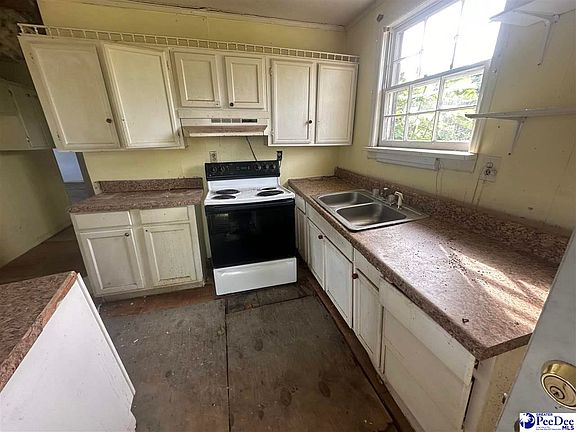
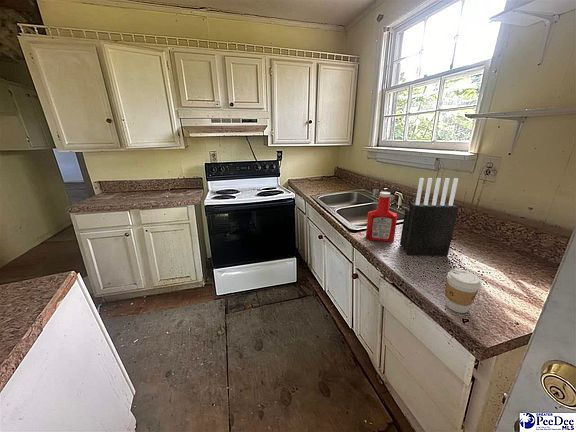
+ knife block (427, 214)
+ soap bottle (382, 216)
+ coffee cup (460, 291)
